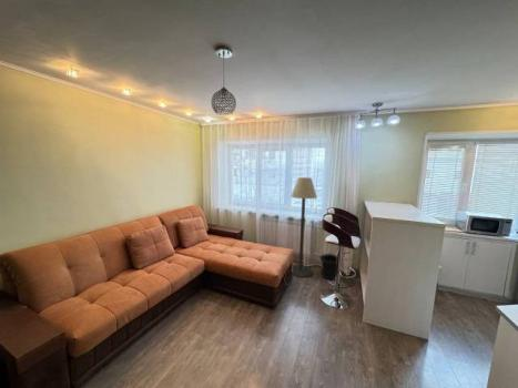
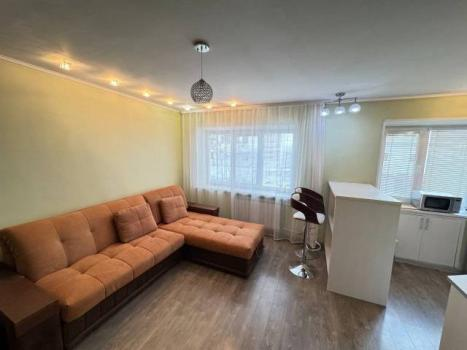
- floor lamp (302, 225)
- trash can (329, 266)
